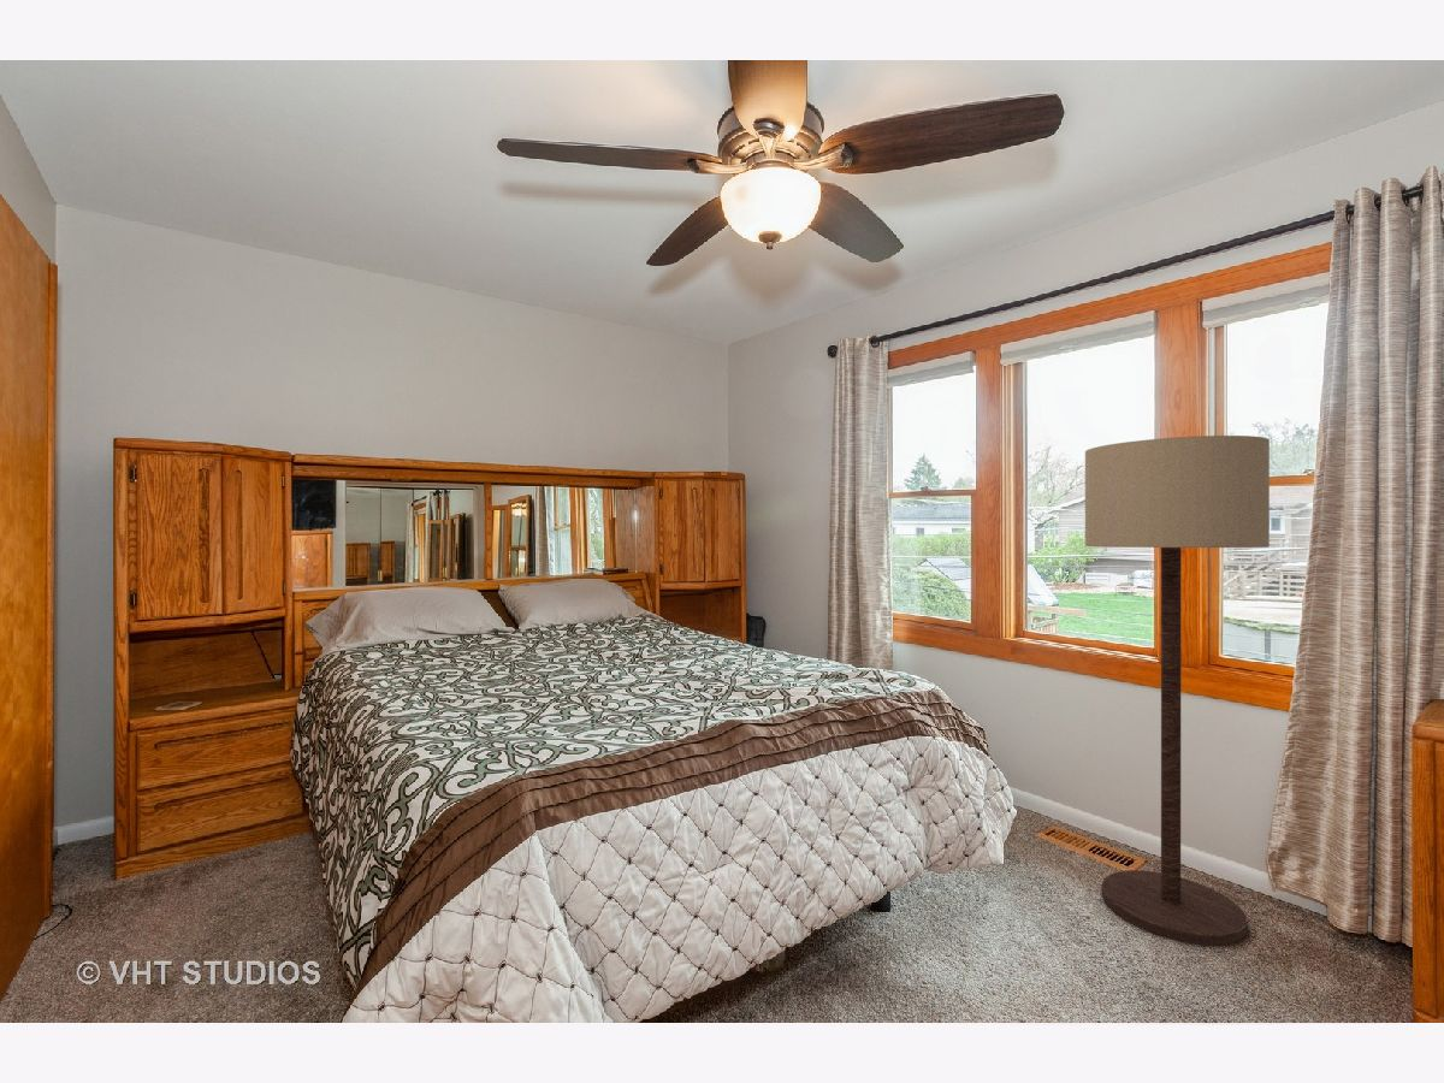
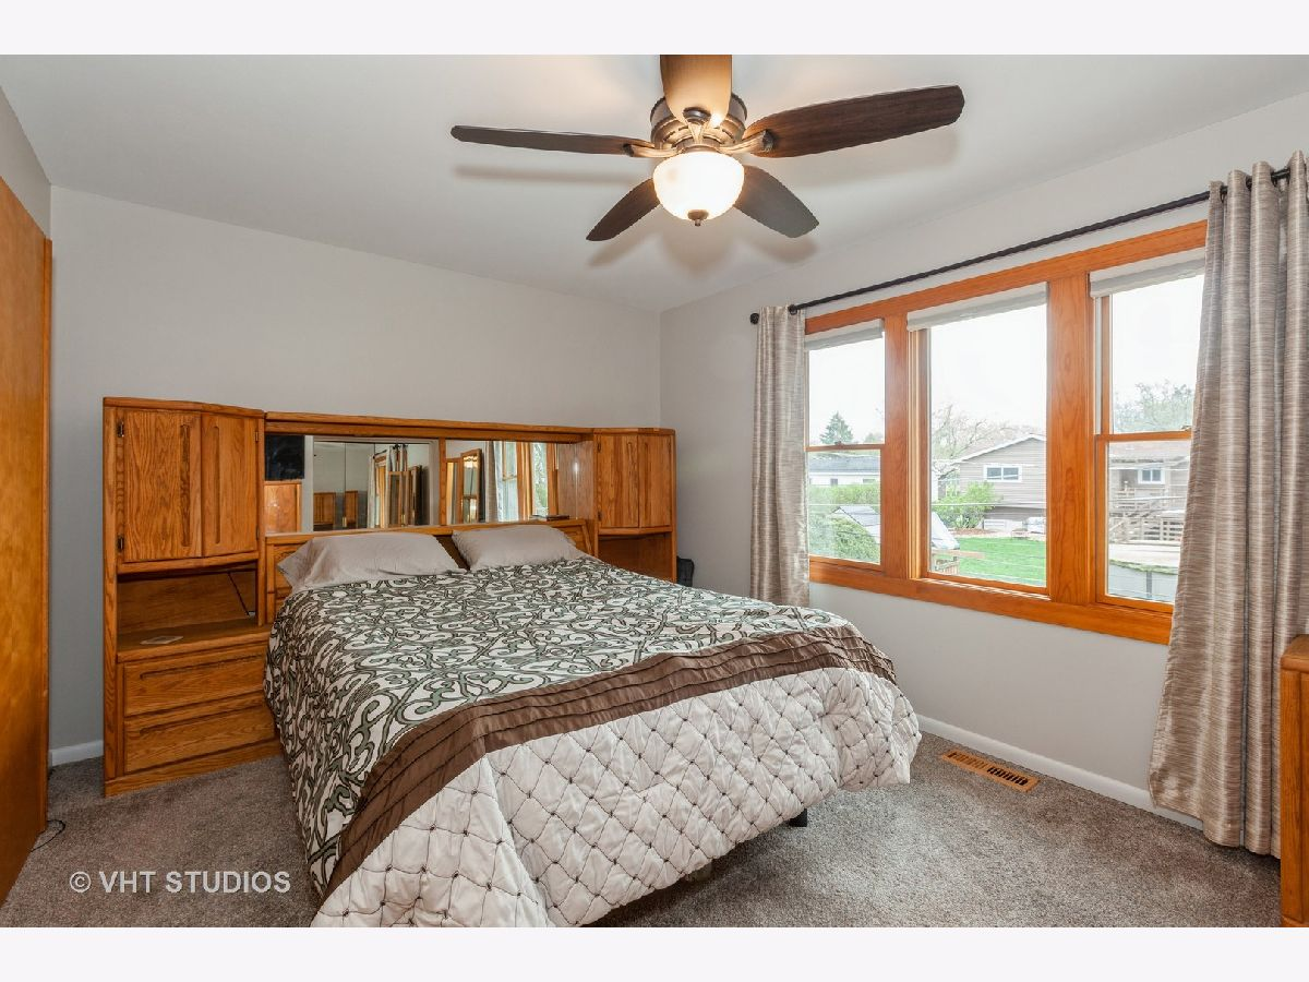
- floor lamp (1171, 679)
